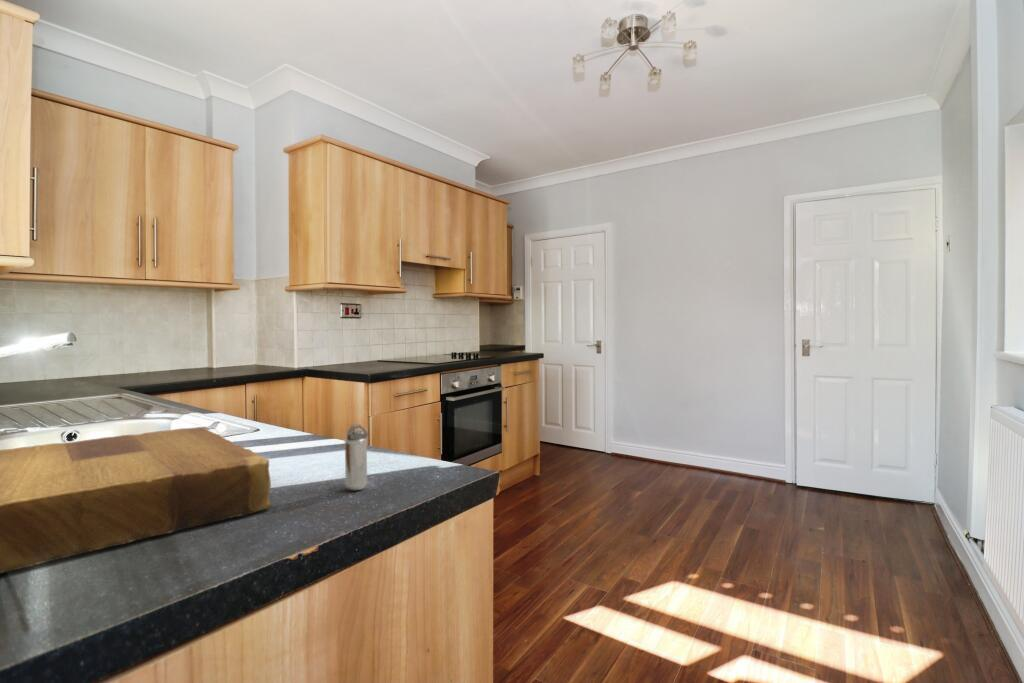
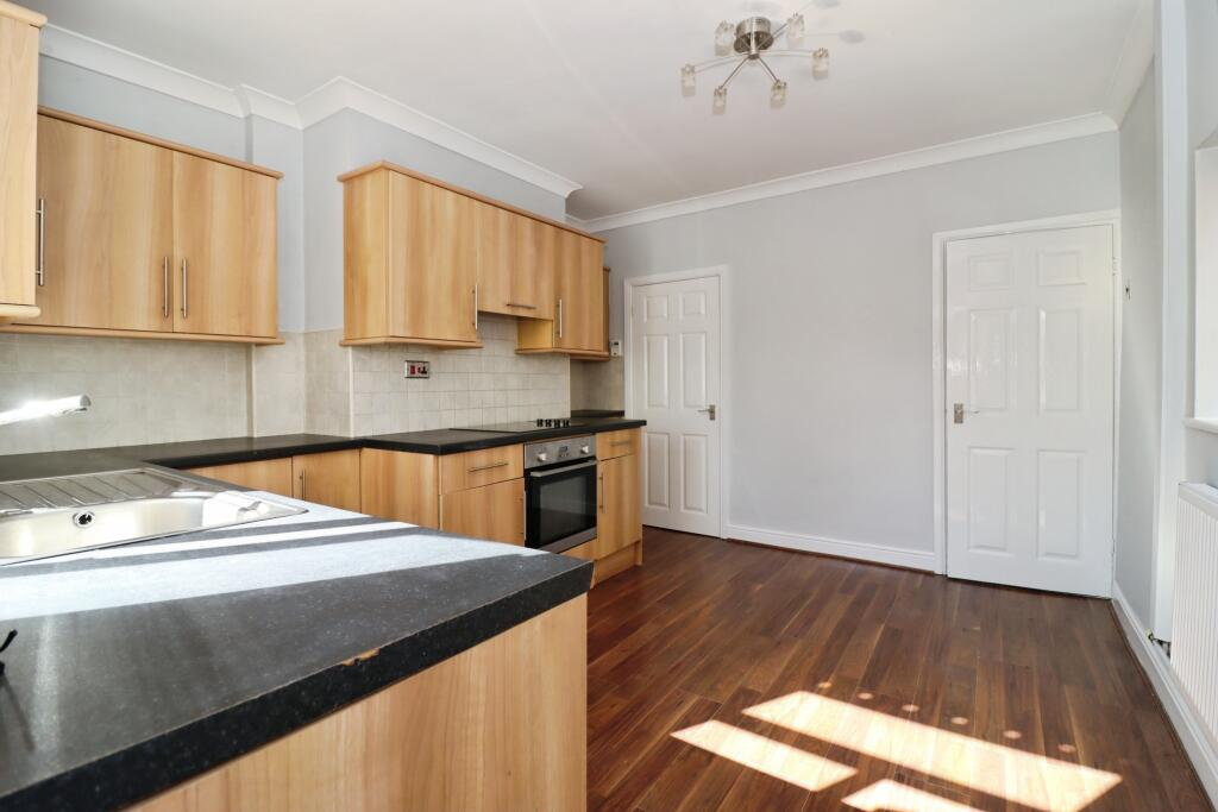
- cutting board (120, 476)
- shaker (356, 456)
